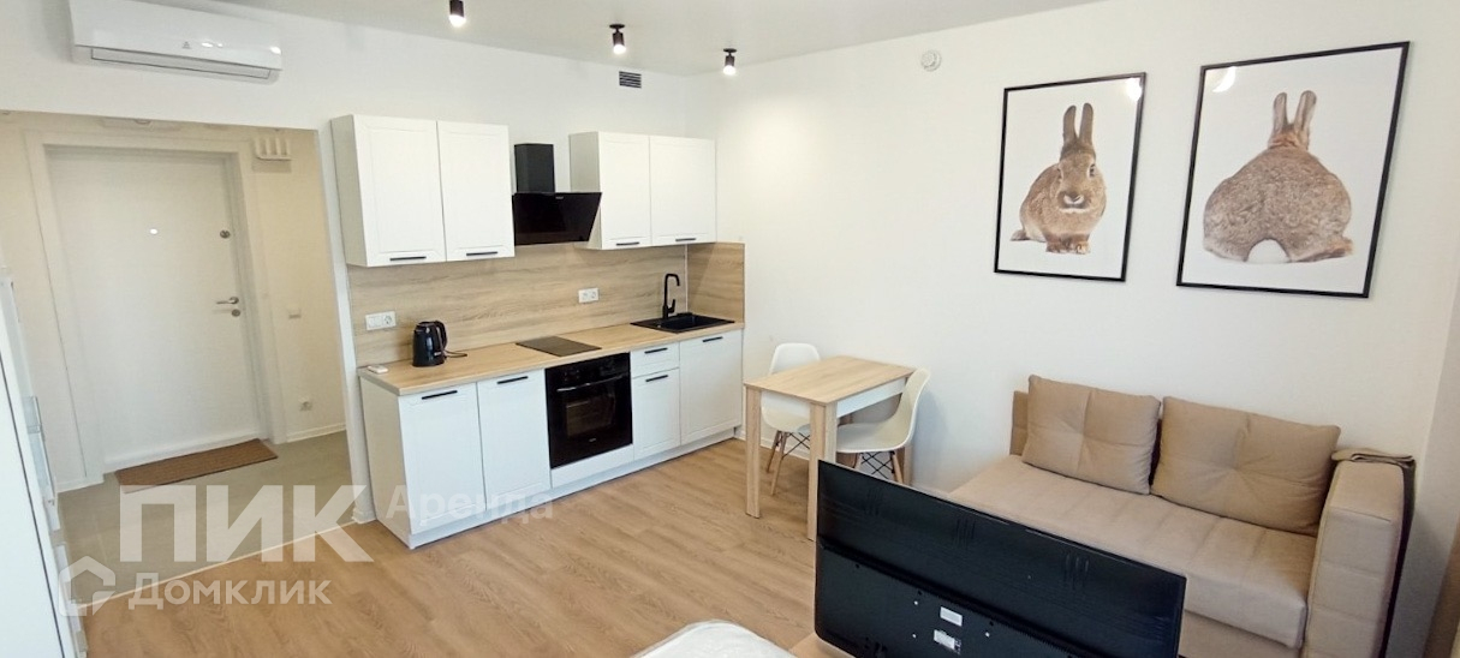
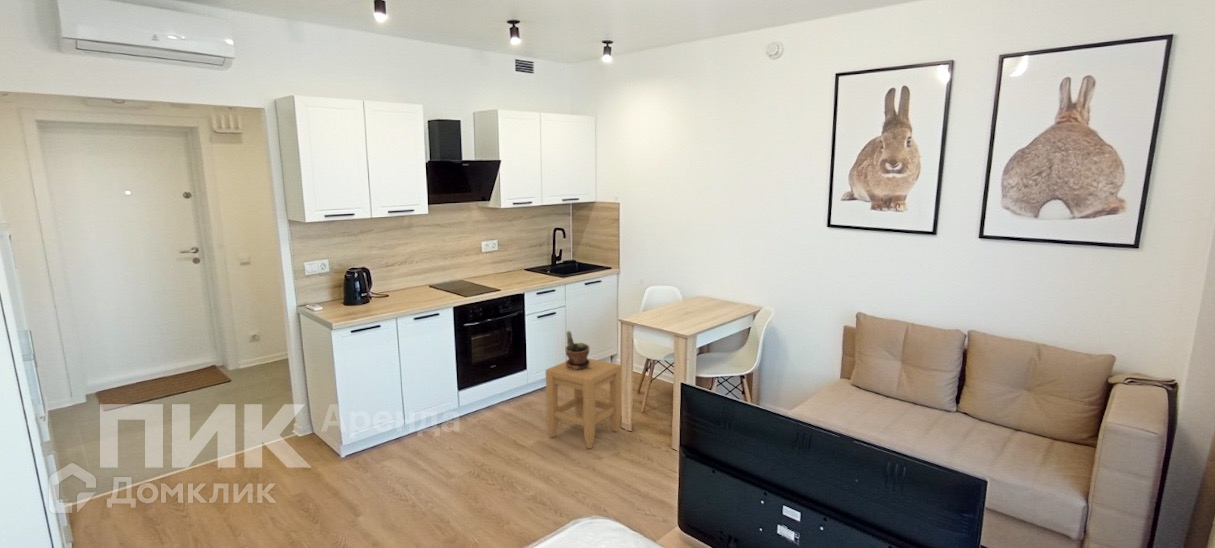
+ potted plant (577, 348)
+ stool (584, 400)
